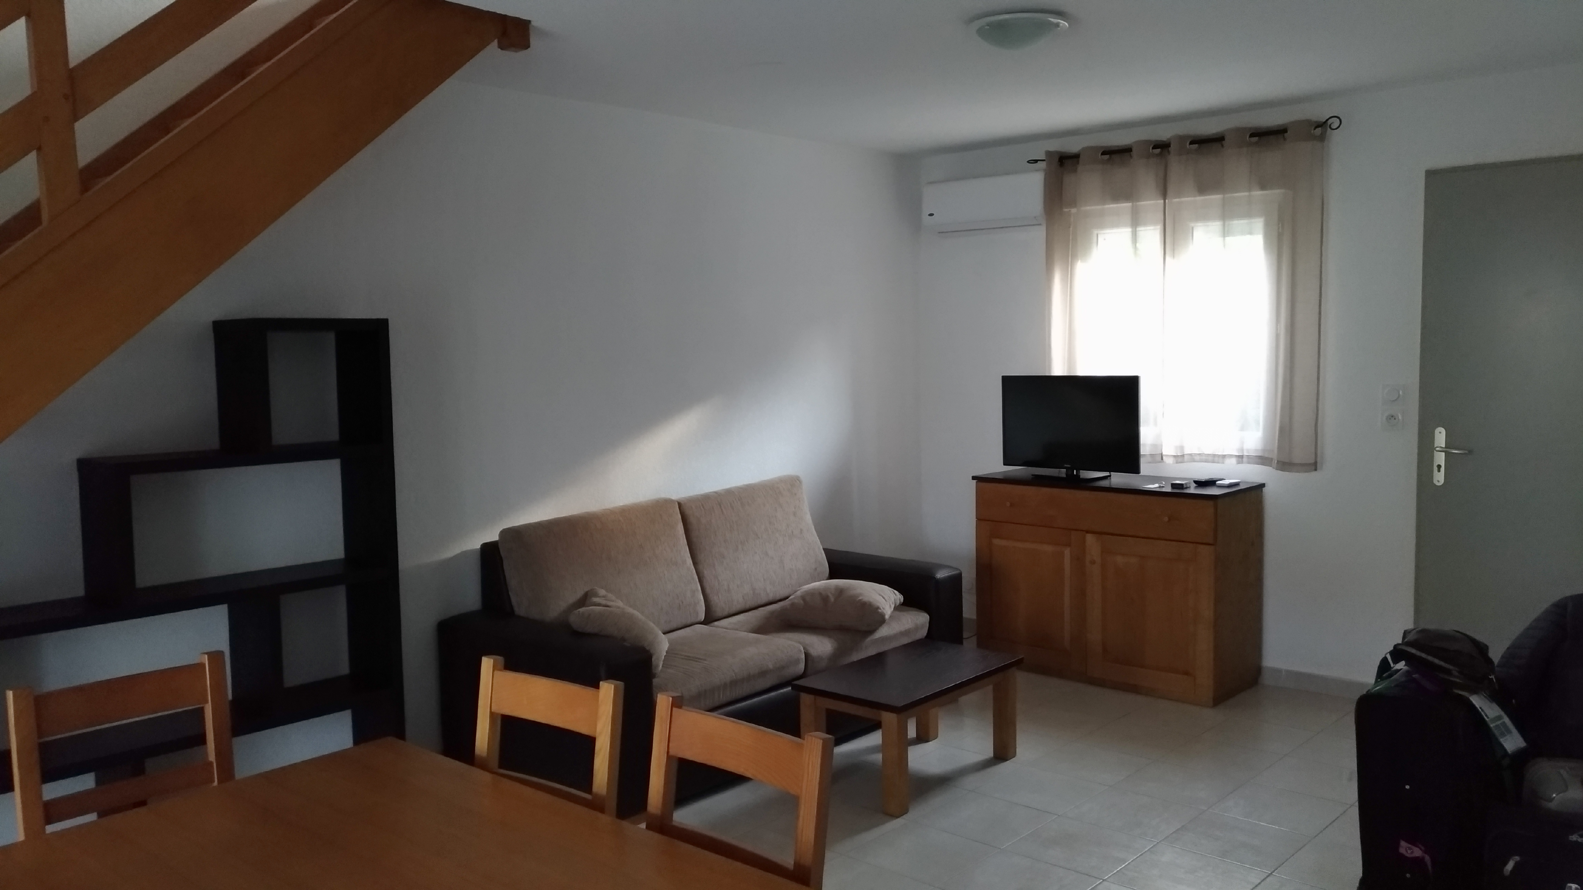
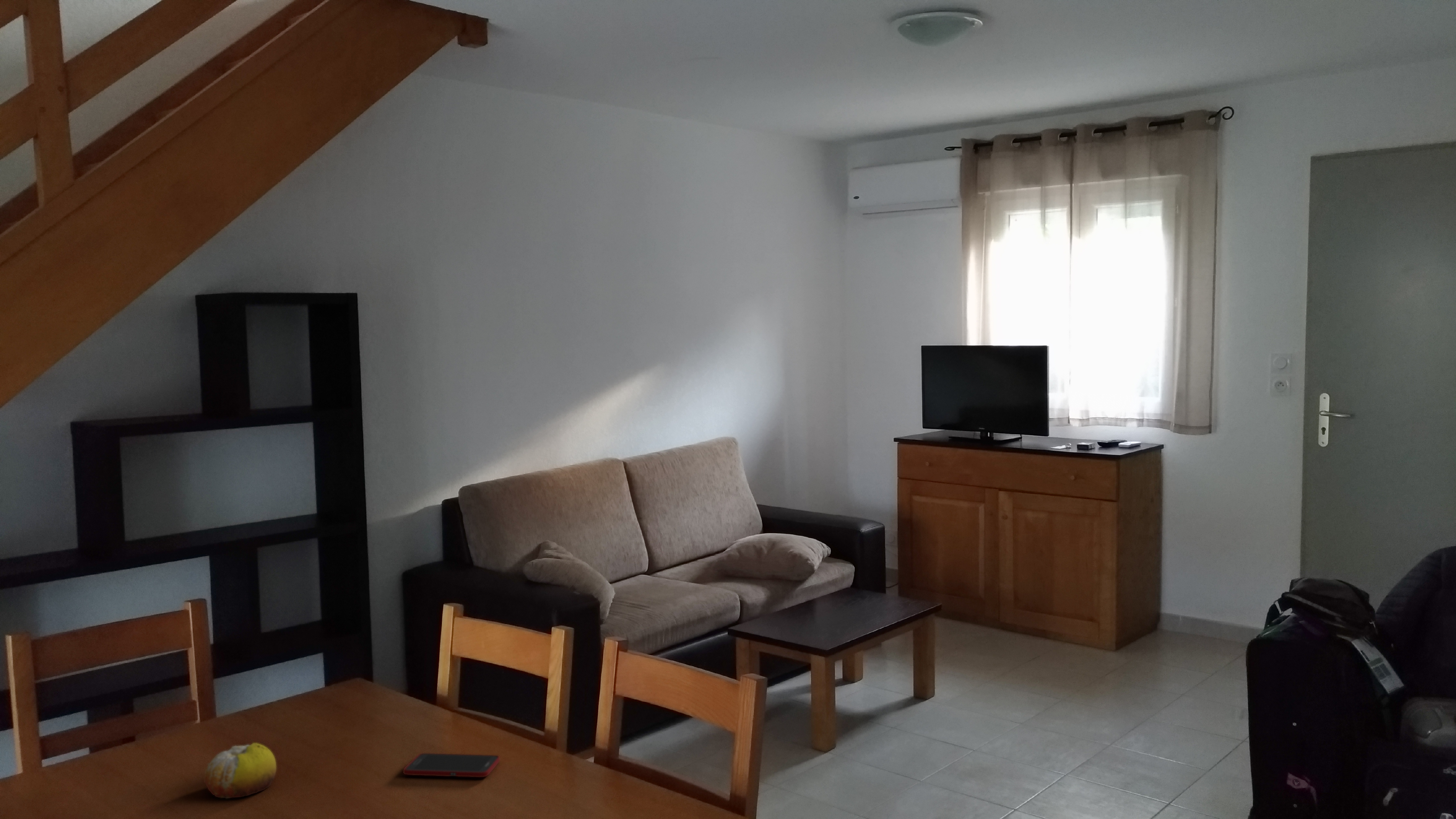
+ fruit (239, 767)
+ cell phone (452, 765)
